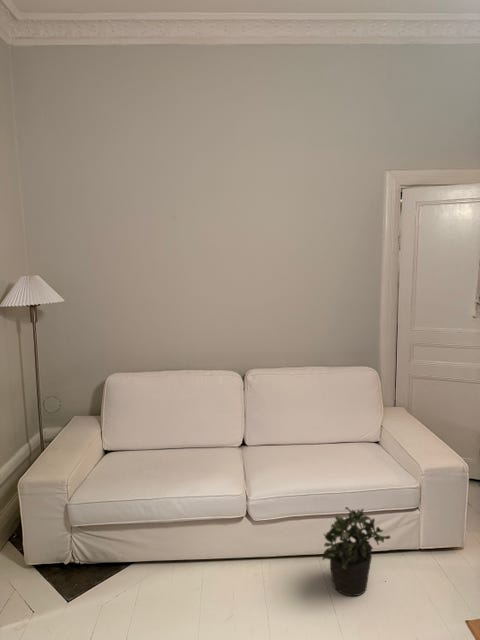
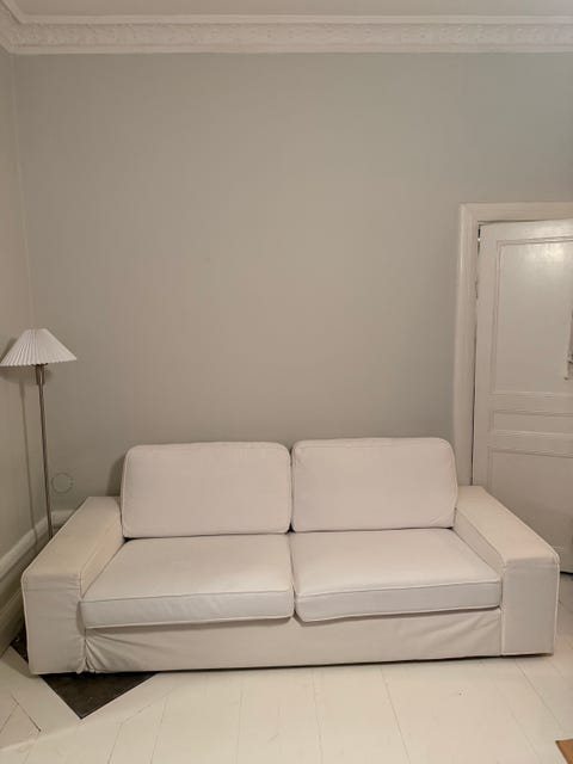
- potted plant (353, 547)
